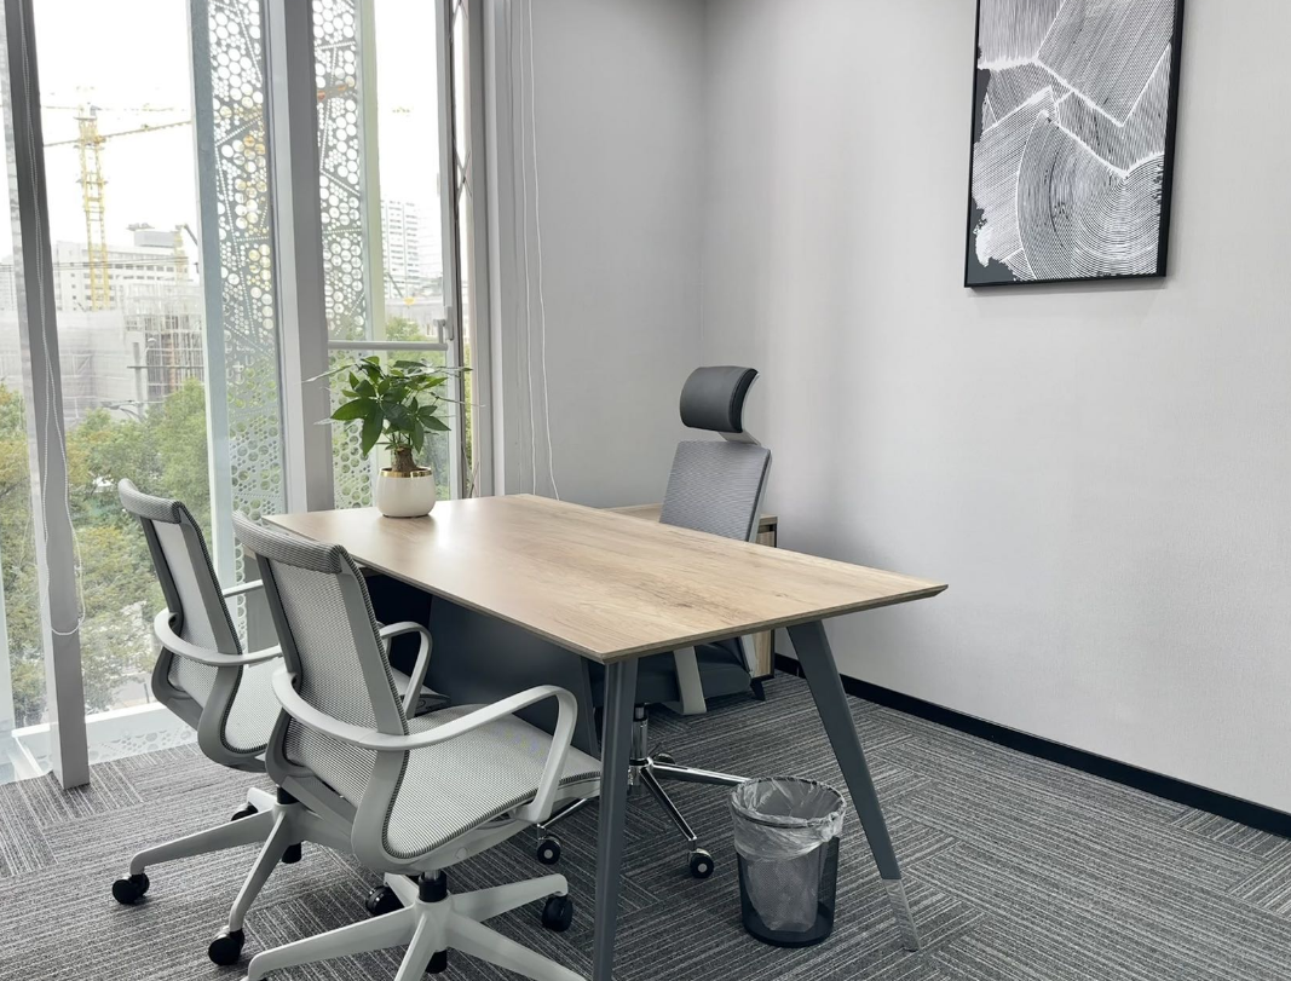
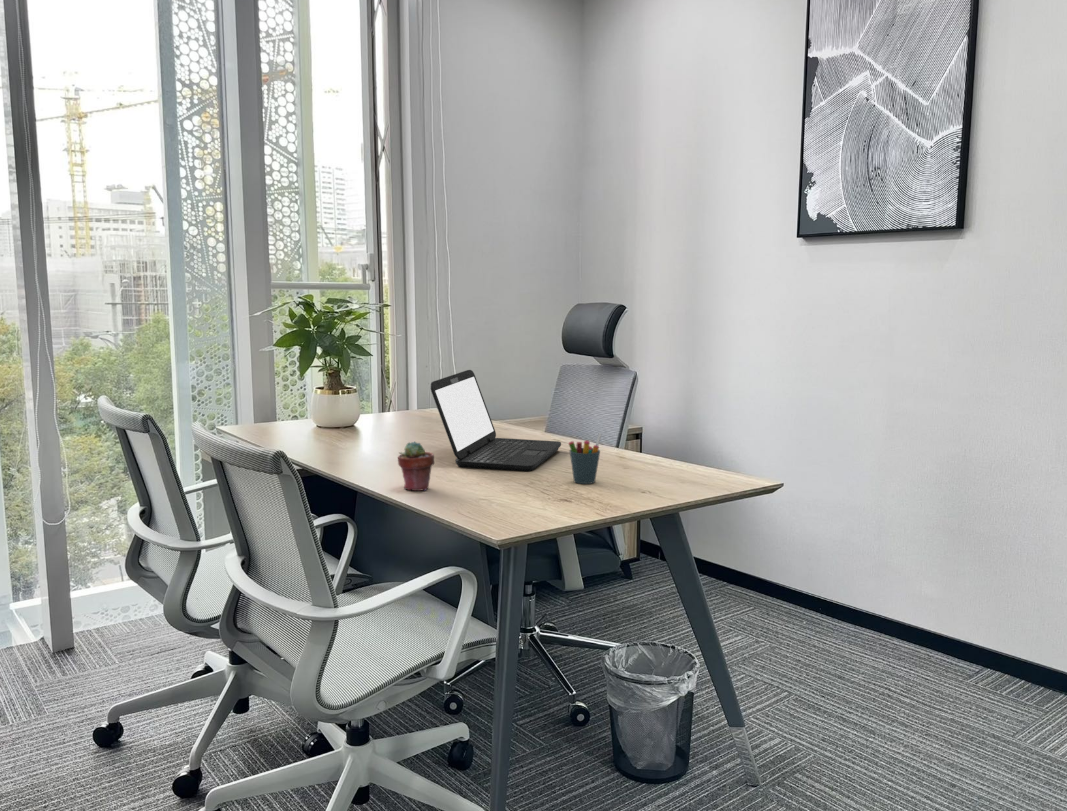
+ potted succulent (416, 464)
+ laptop (491, 421)
+ pen holder (584, 457)
